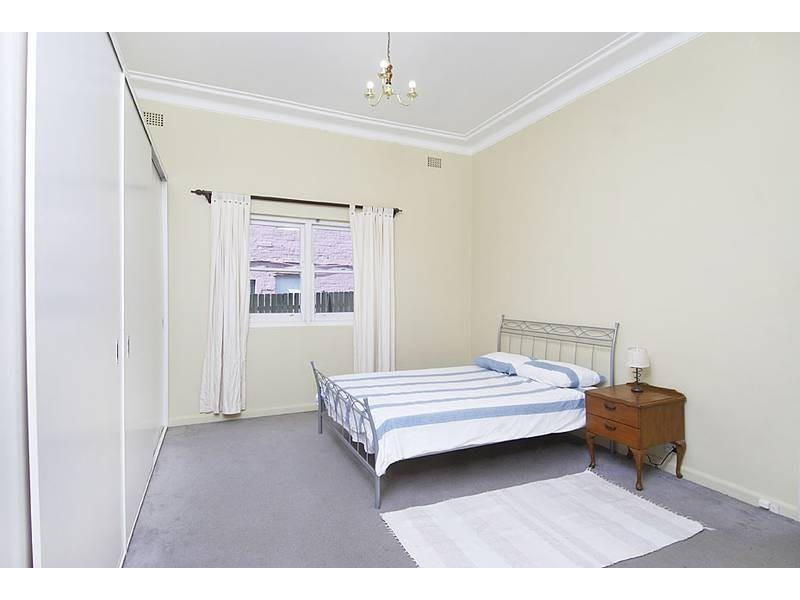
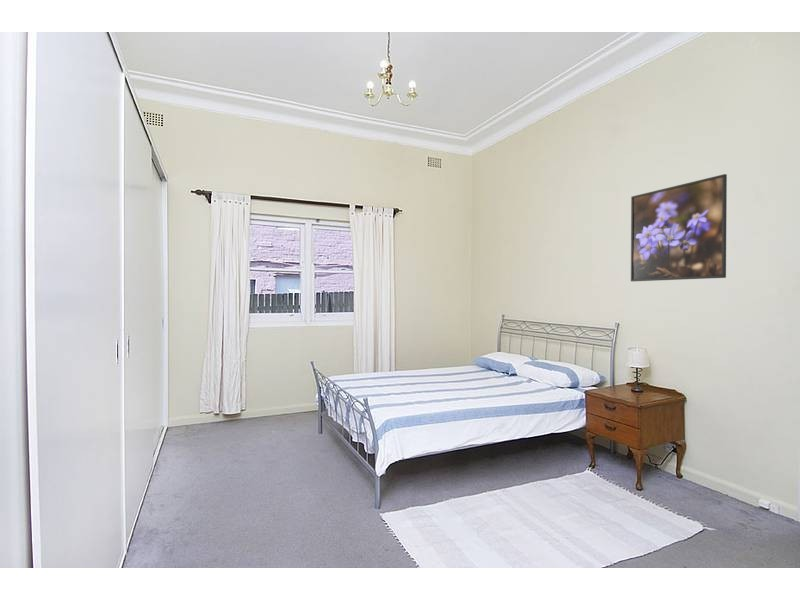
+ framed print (673, 233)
